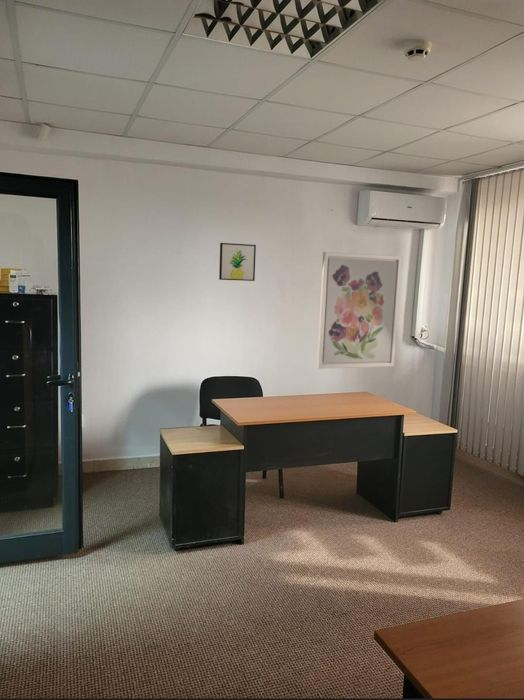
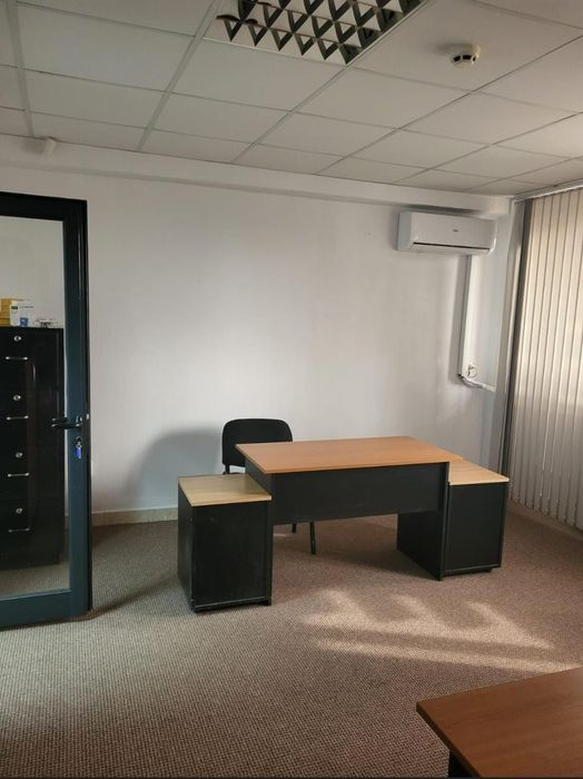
- wall art (359, 311)
- wall art (237, 262)
